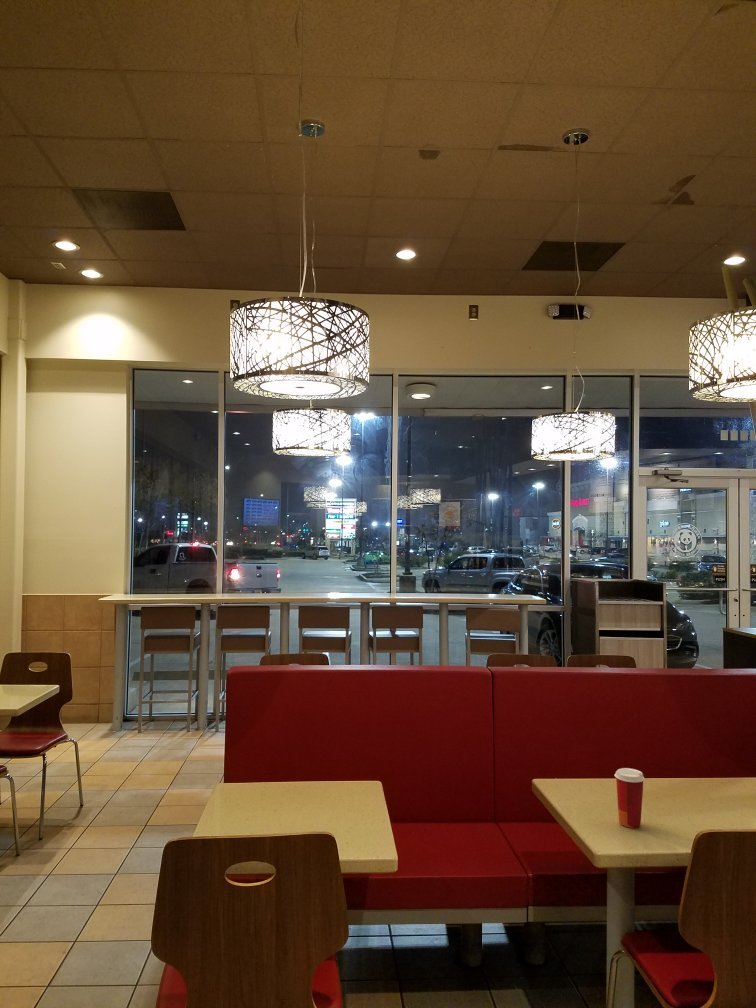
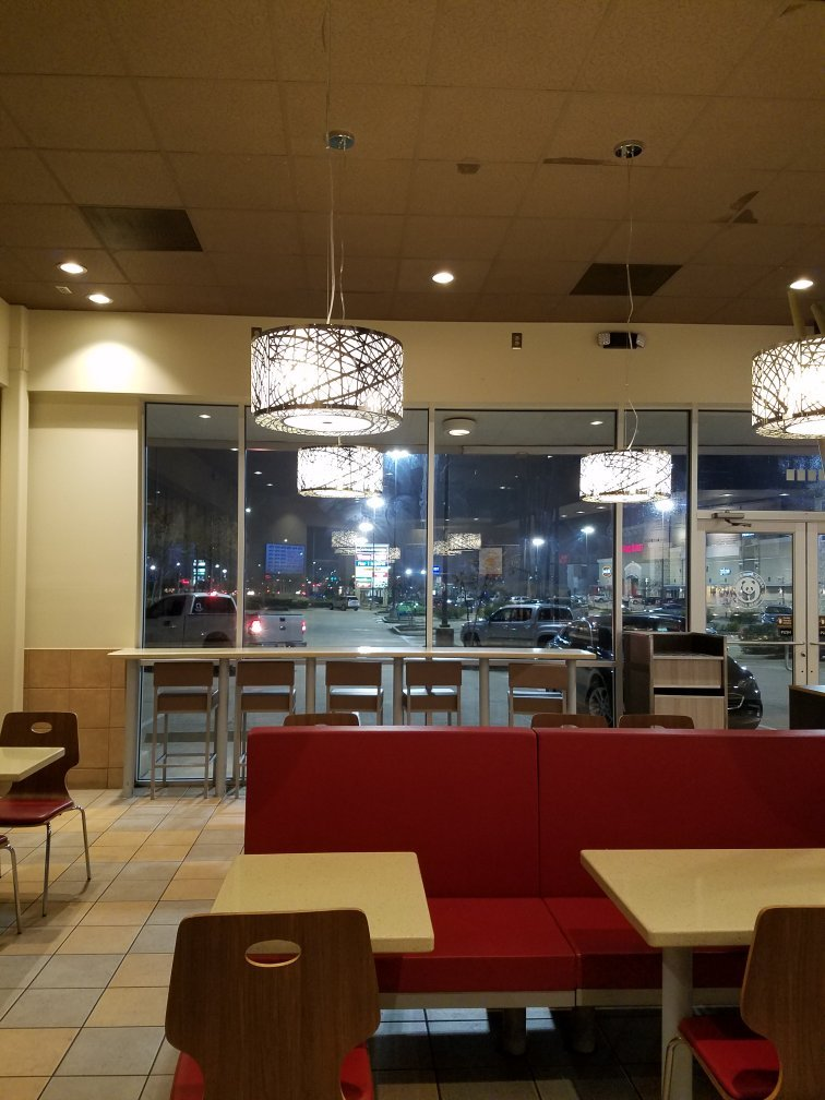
- paper cup (629, 797)
